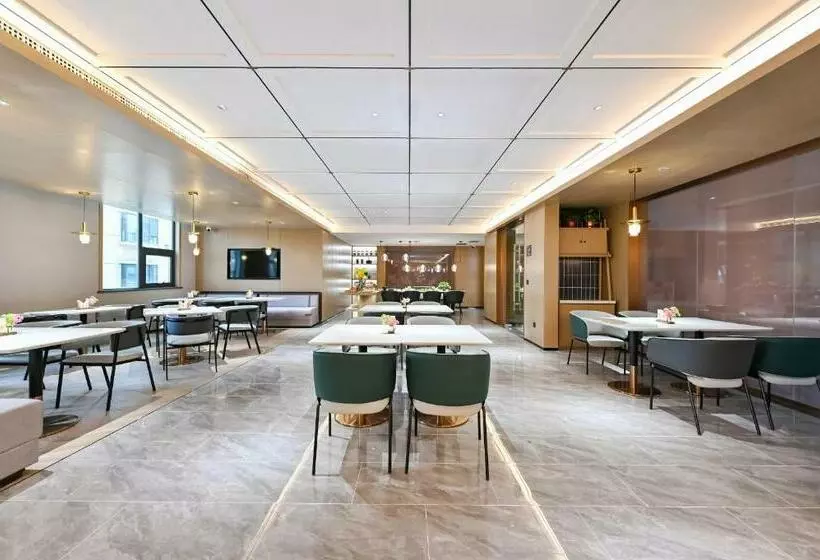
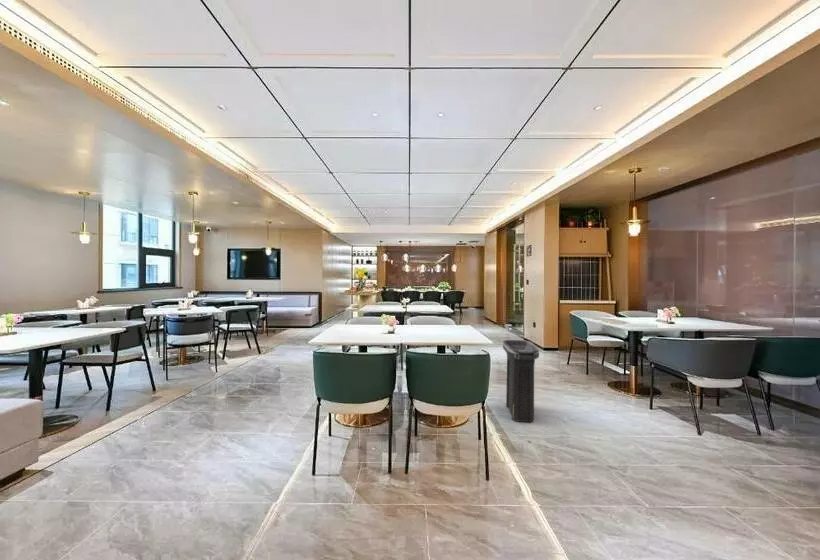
+ trash can (519, 379)
